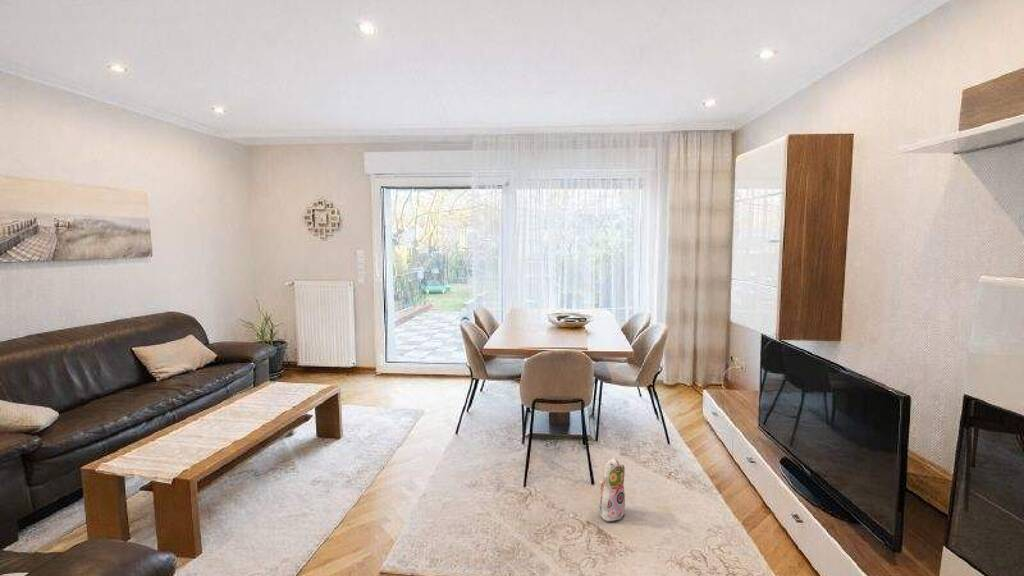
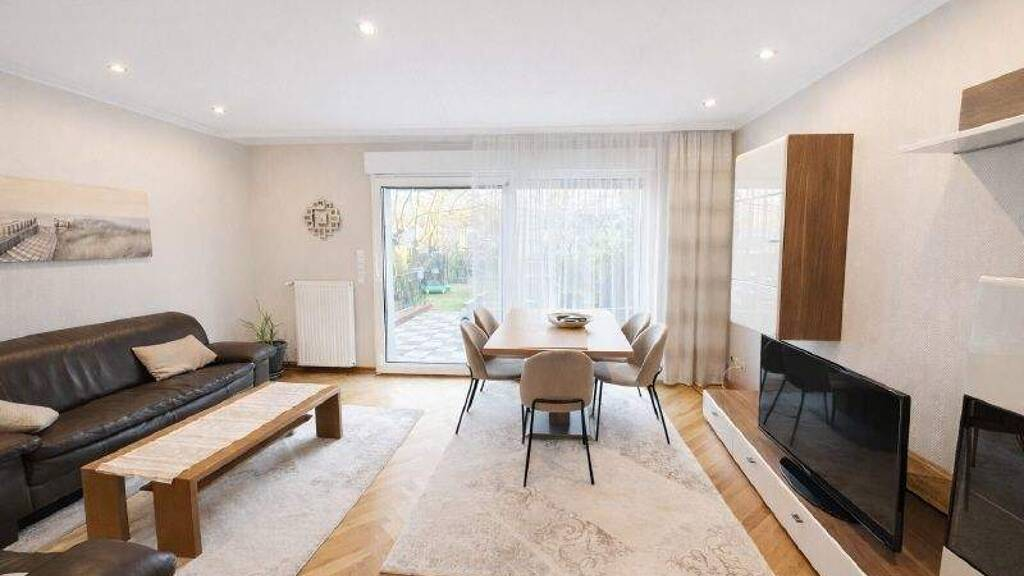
- plush toy (611, 485)
